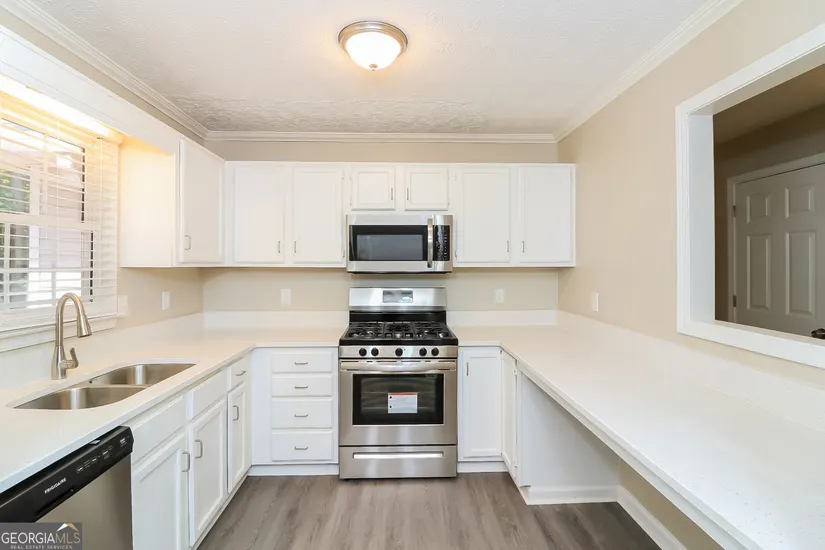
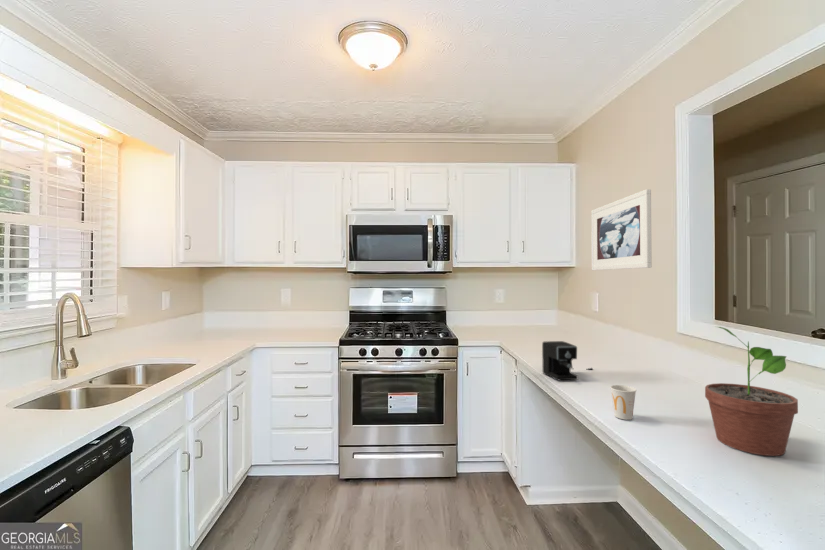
+ potted plant (748, 385)
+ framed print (617, 235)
+ cup (623, 402)
+ coffee maker (575, 358)
